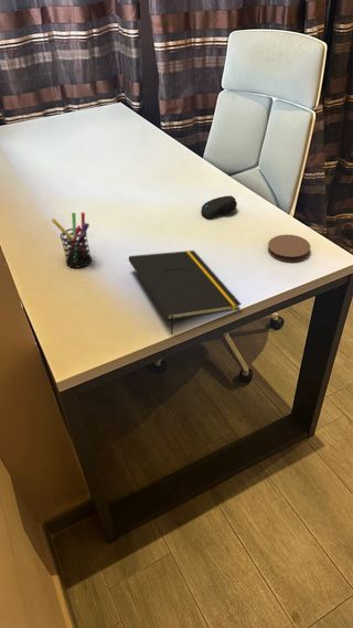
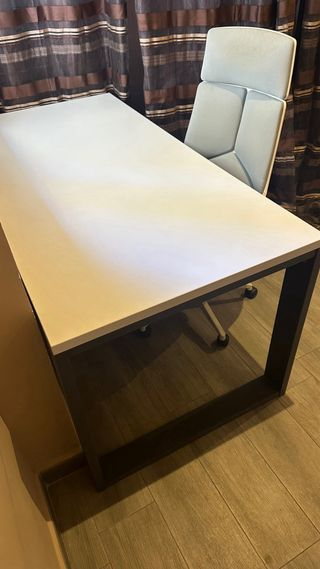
- coaster (288, 247)
- computer mouse (218, 205)
- notepad (182, 281)
- pen holder (75, 236)
